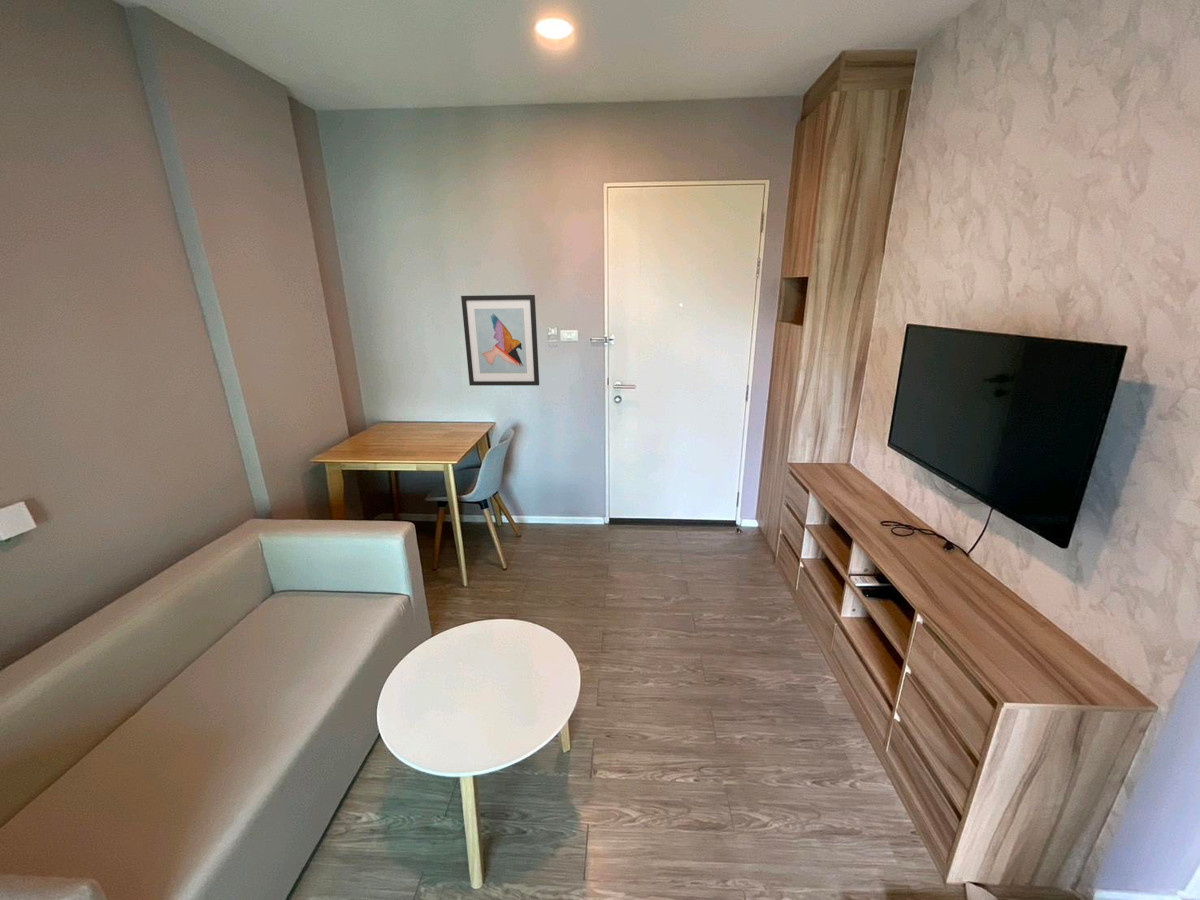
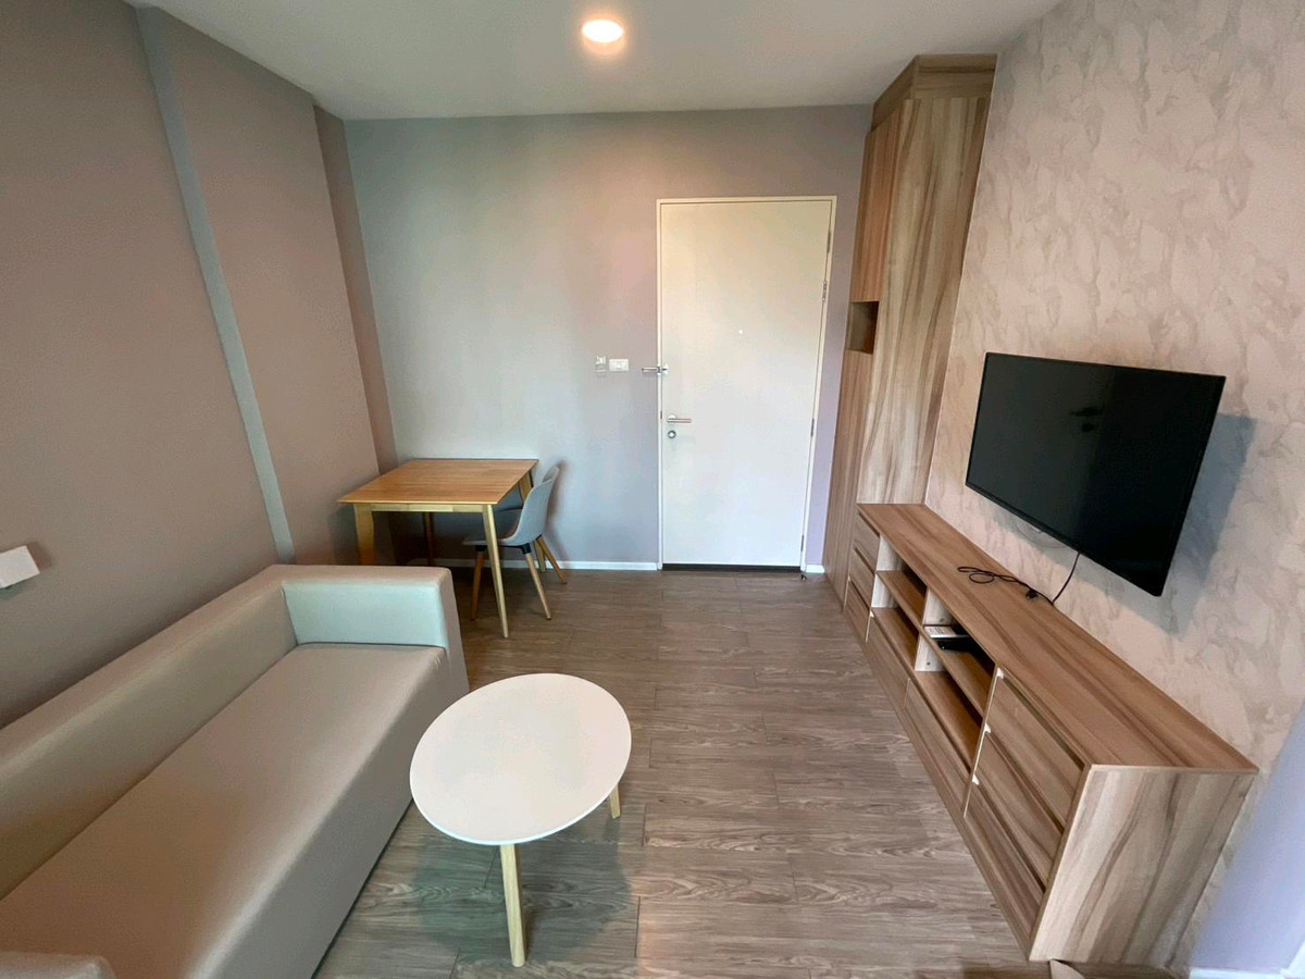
- wall art (501, 341)
